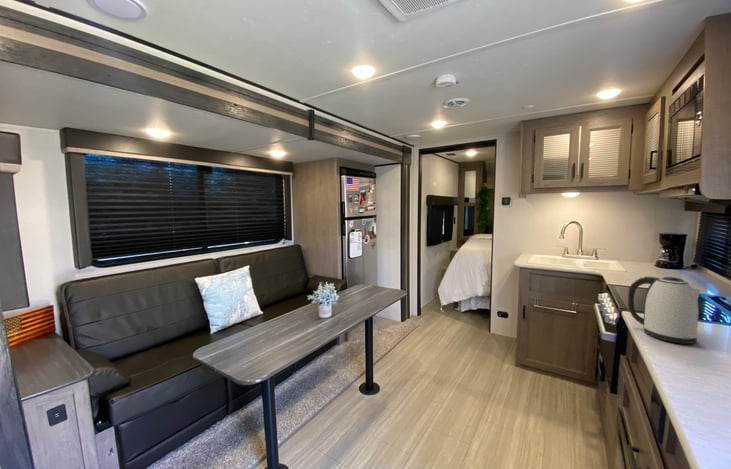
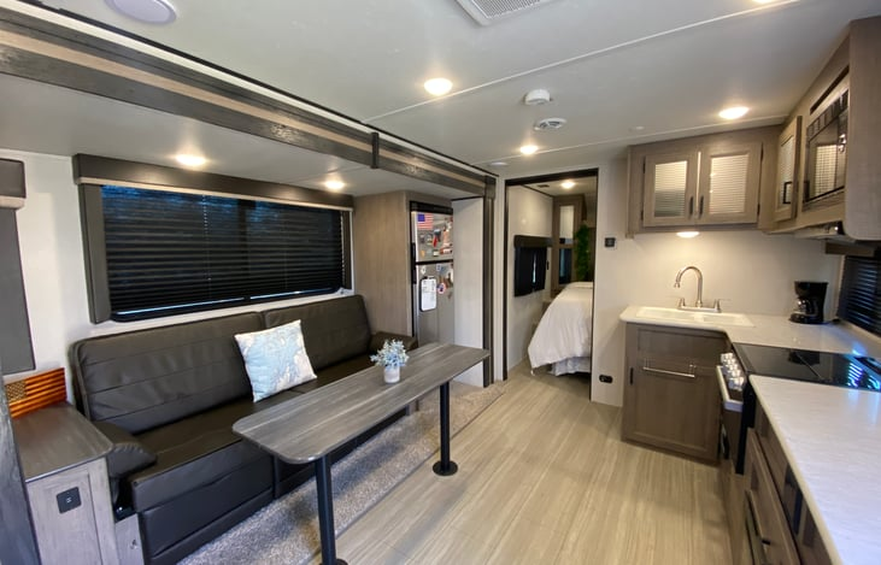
- kettle (661, 304)
